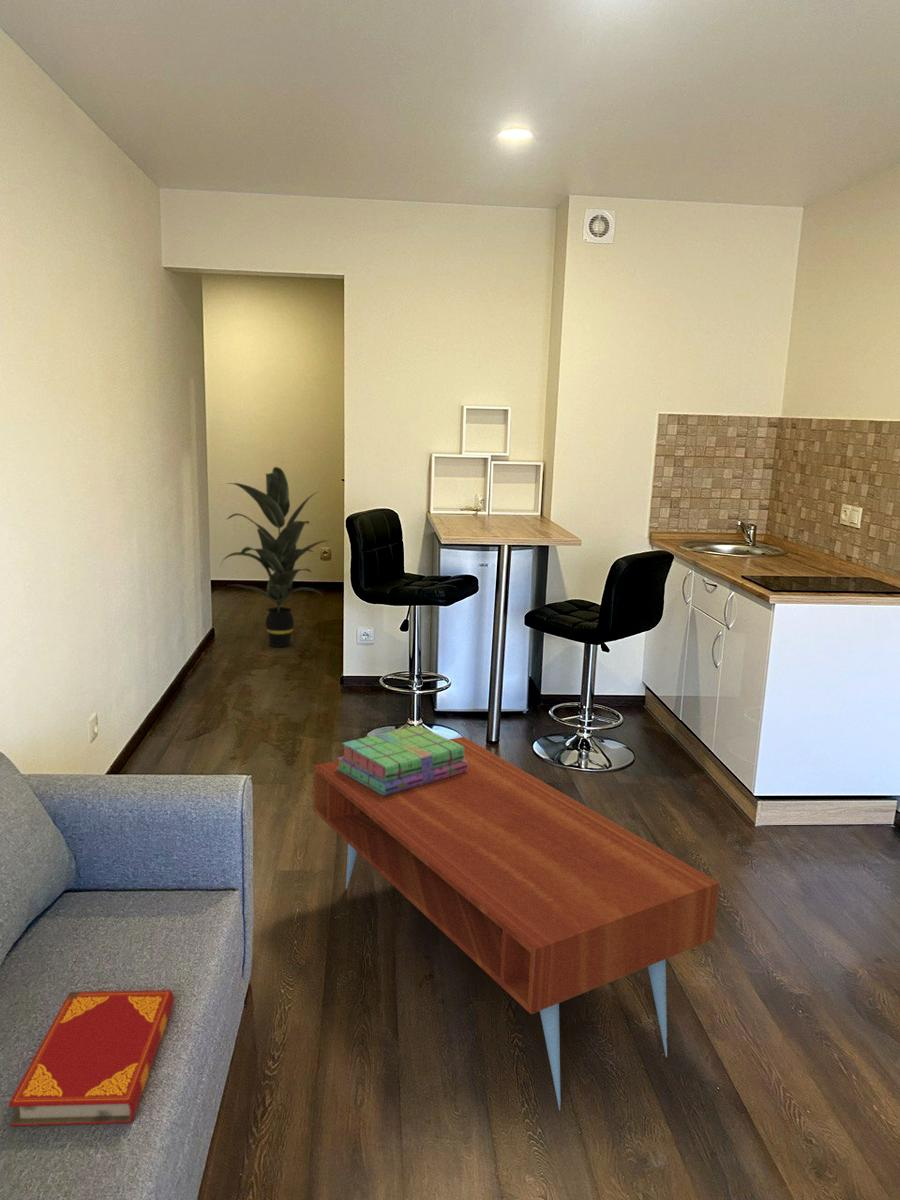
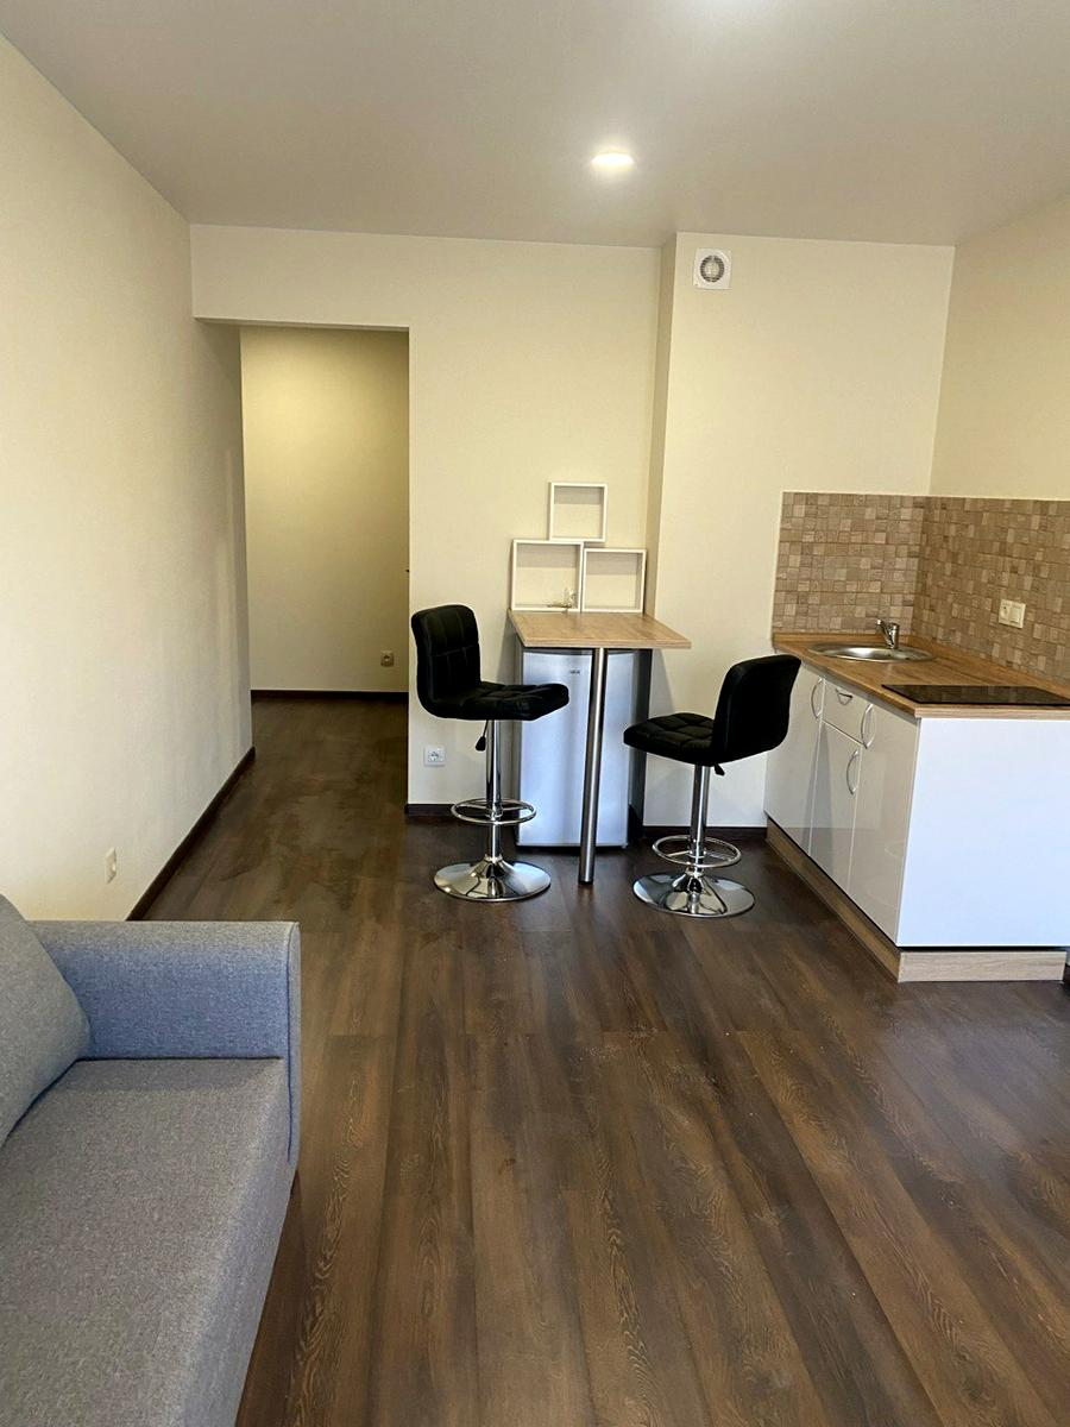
- hardback book (99, 1051)
- coffee table (486, 890)
- indoor plant (274, 557)
- stack of books (402, 757)
